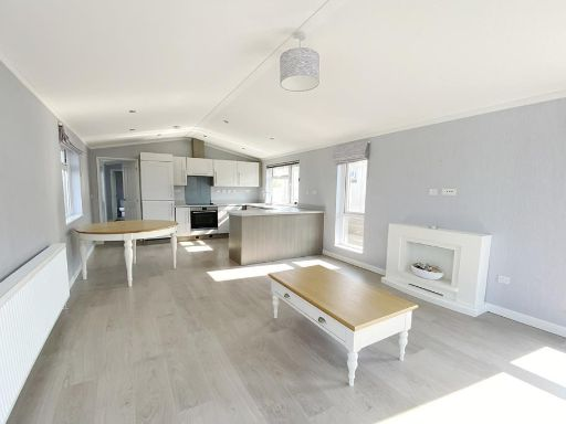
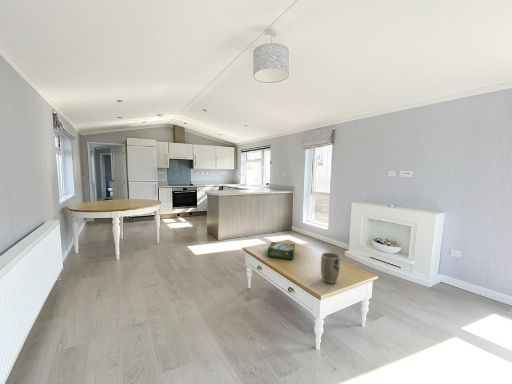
+ plant pot (330, 268)
+ board game (281, 250)
